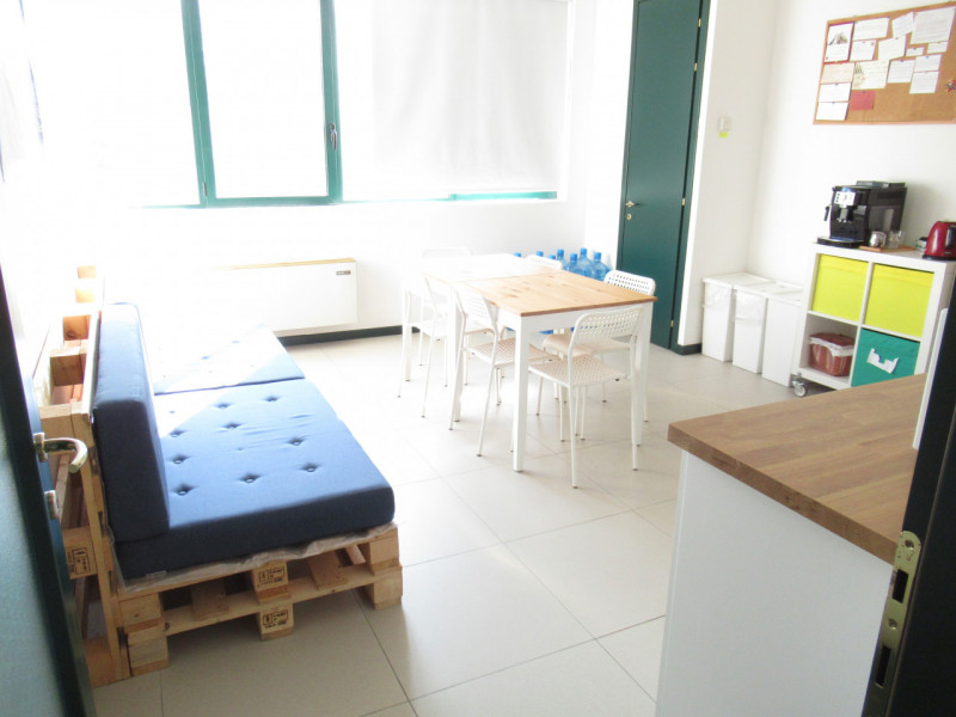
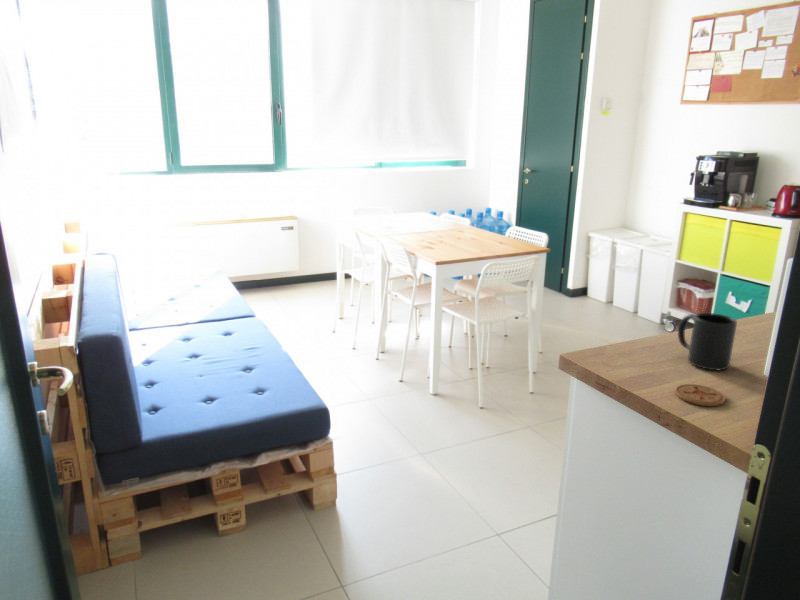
+ coaster (699, 394)
+ mug (705, 339)
